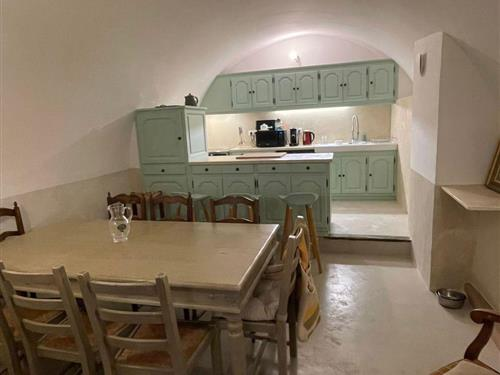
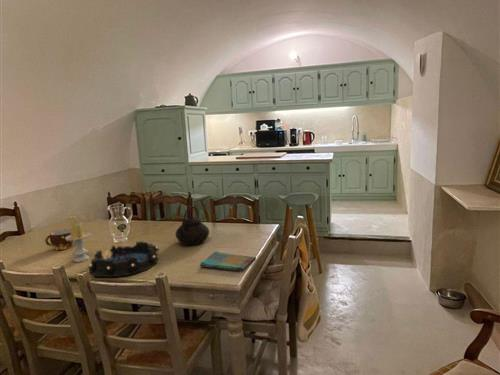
+ cup (61, 240)
+ decorative bowl (124, 256)
+ dish towel (228, 260)
+ candle (78, 237)
+ teapot (190, 225)
